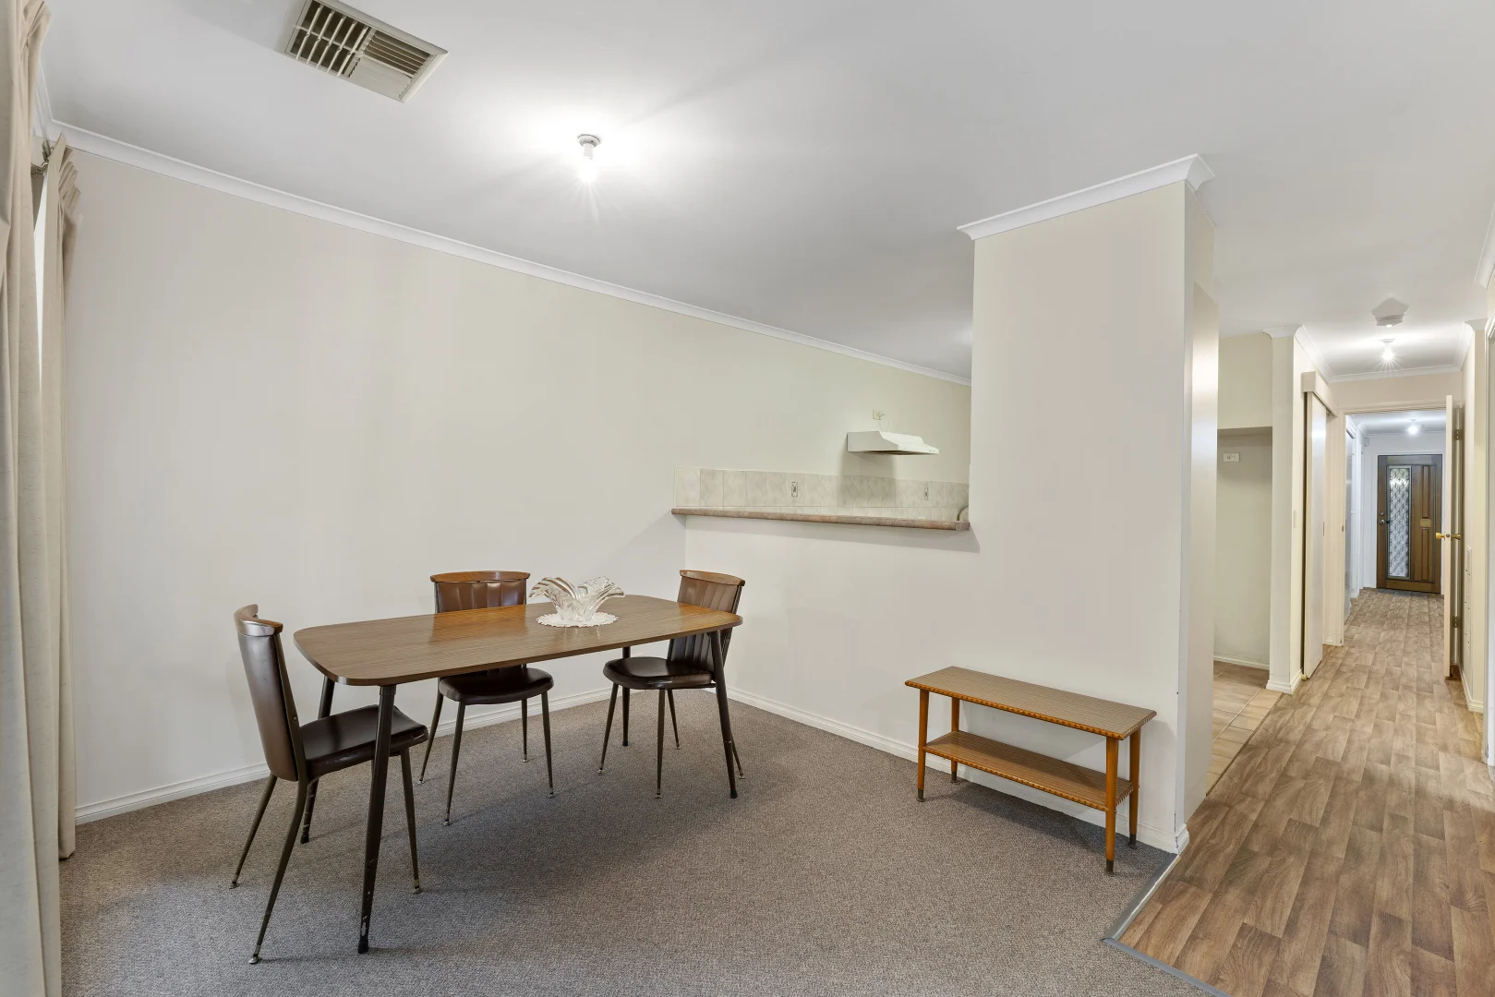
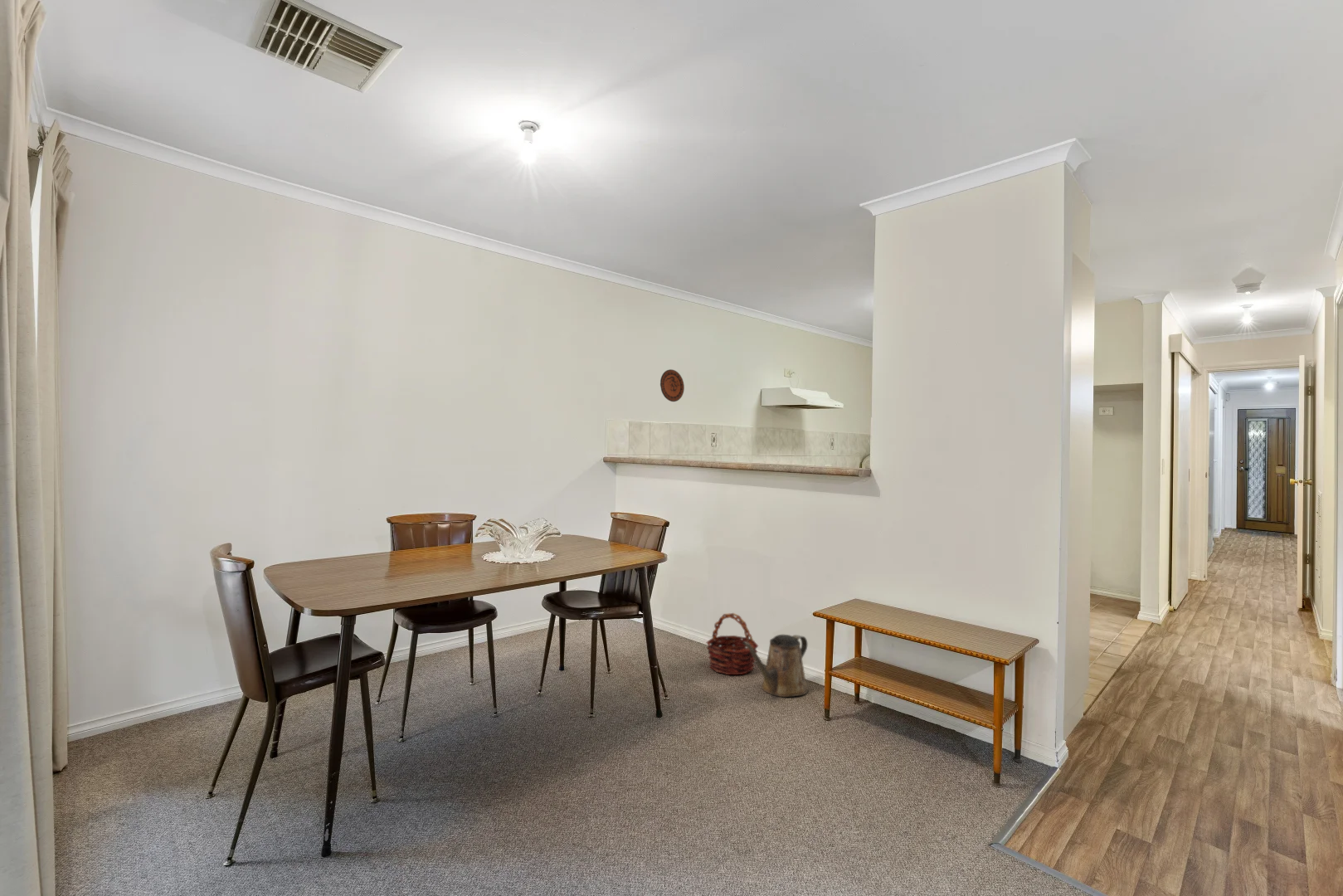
+ decorative plate (672, 385)
+ watering can (776, 661)
+ basket (732, 640)
